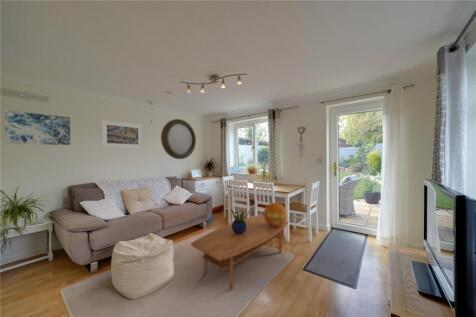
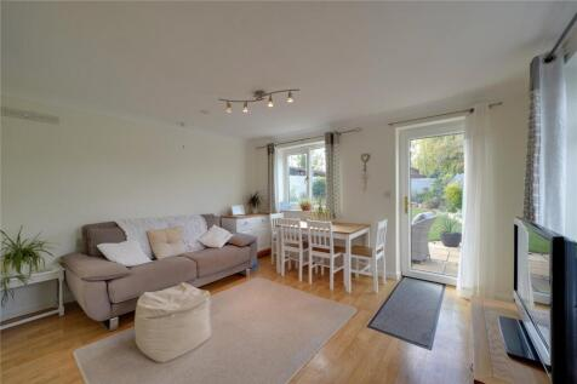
- coffee table (246, 246)
- home mirror (180, 139)
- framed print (123, 135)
- decorative sphere (273, 213)
- potted plant (238, 219)
- wall art (40, 129)
